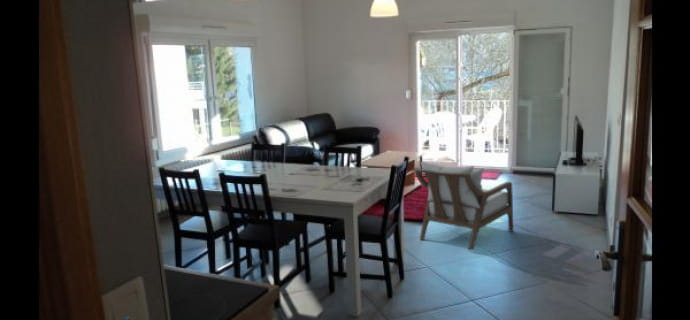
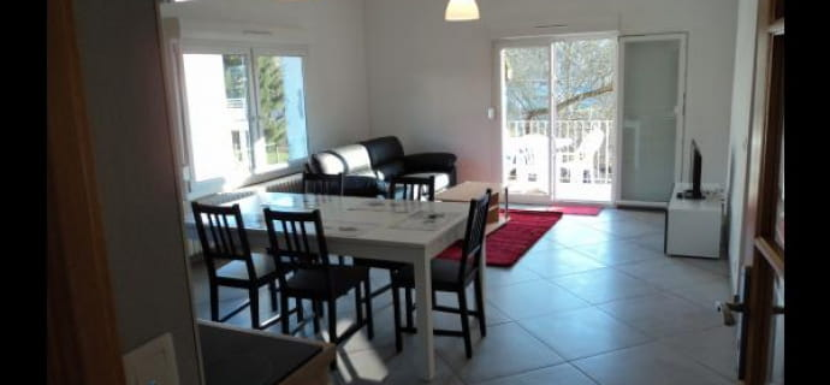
- armchair (463, 198)
